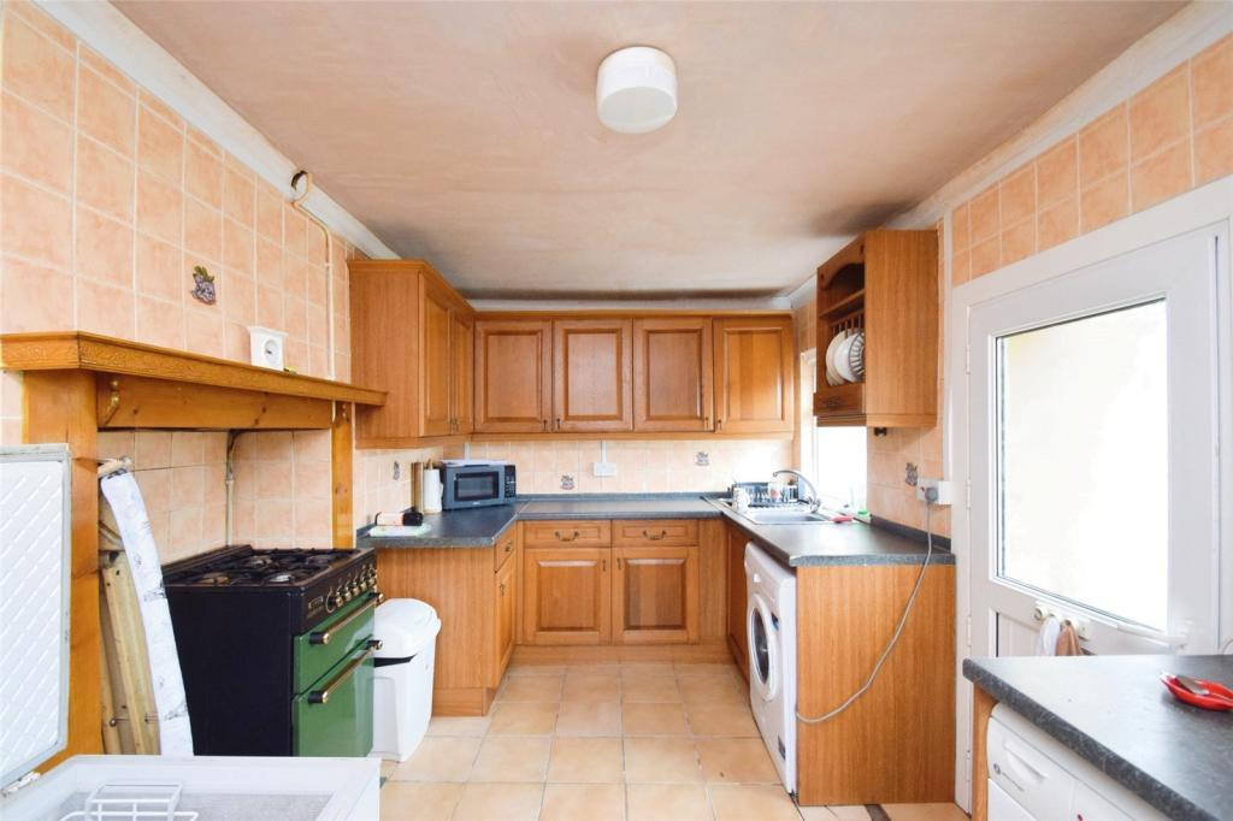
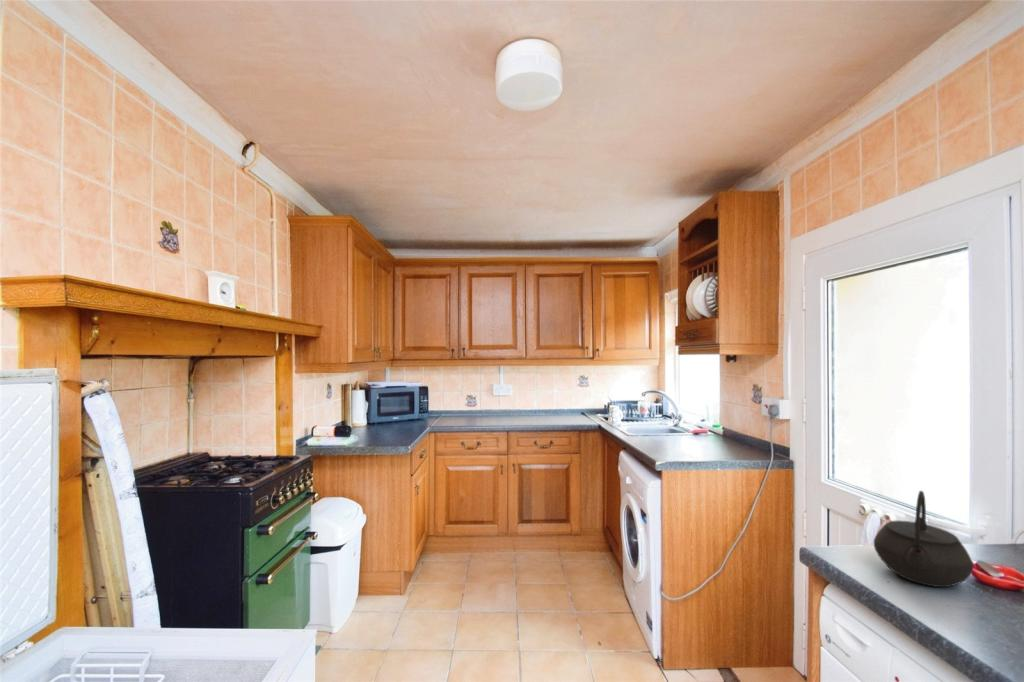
+ kettle (920, 535)
